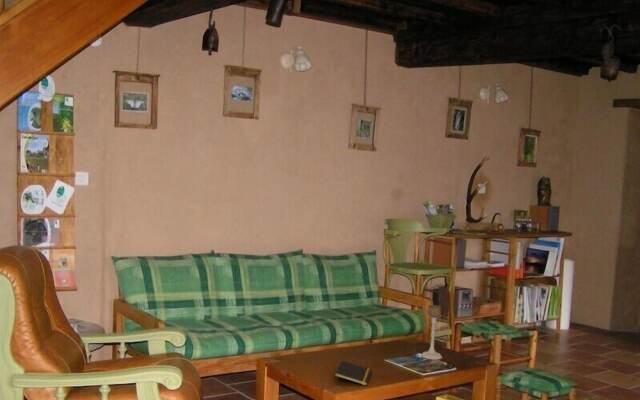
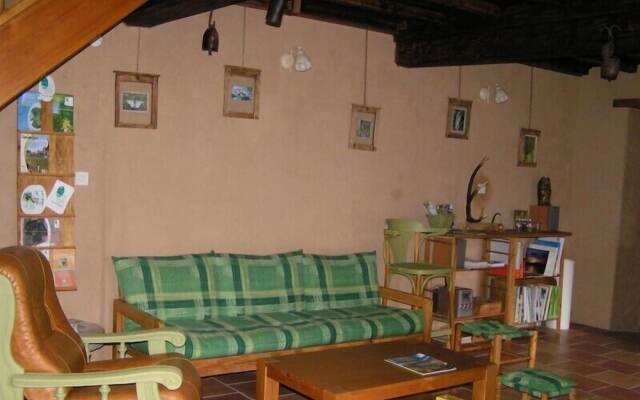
- notepad (353, 372)
- candle holder (433, 331)
